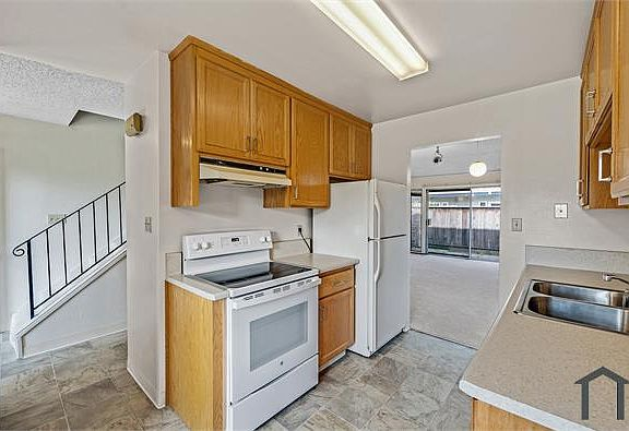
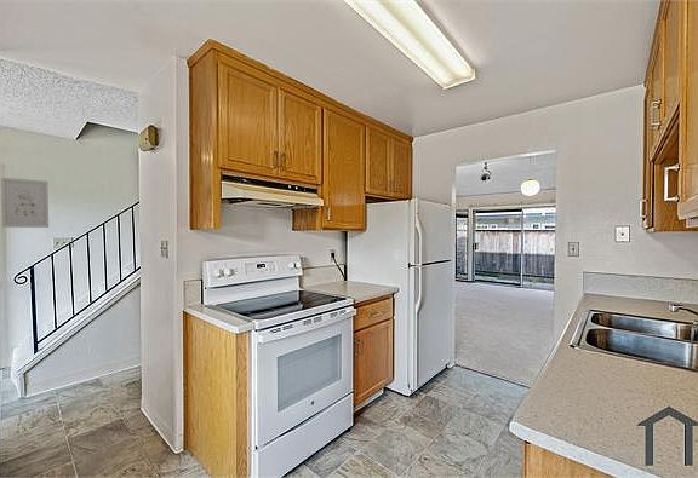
+ wall art (25, 203)
